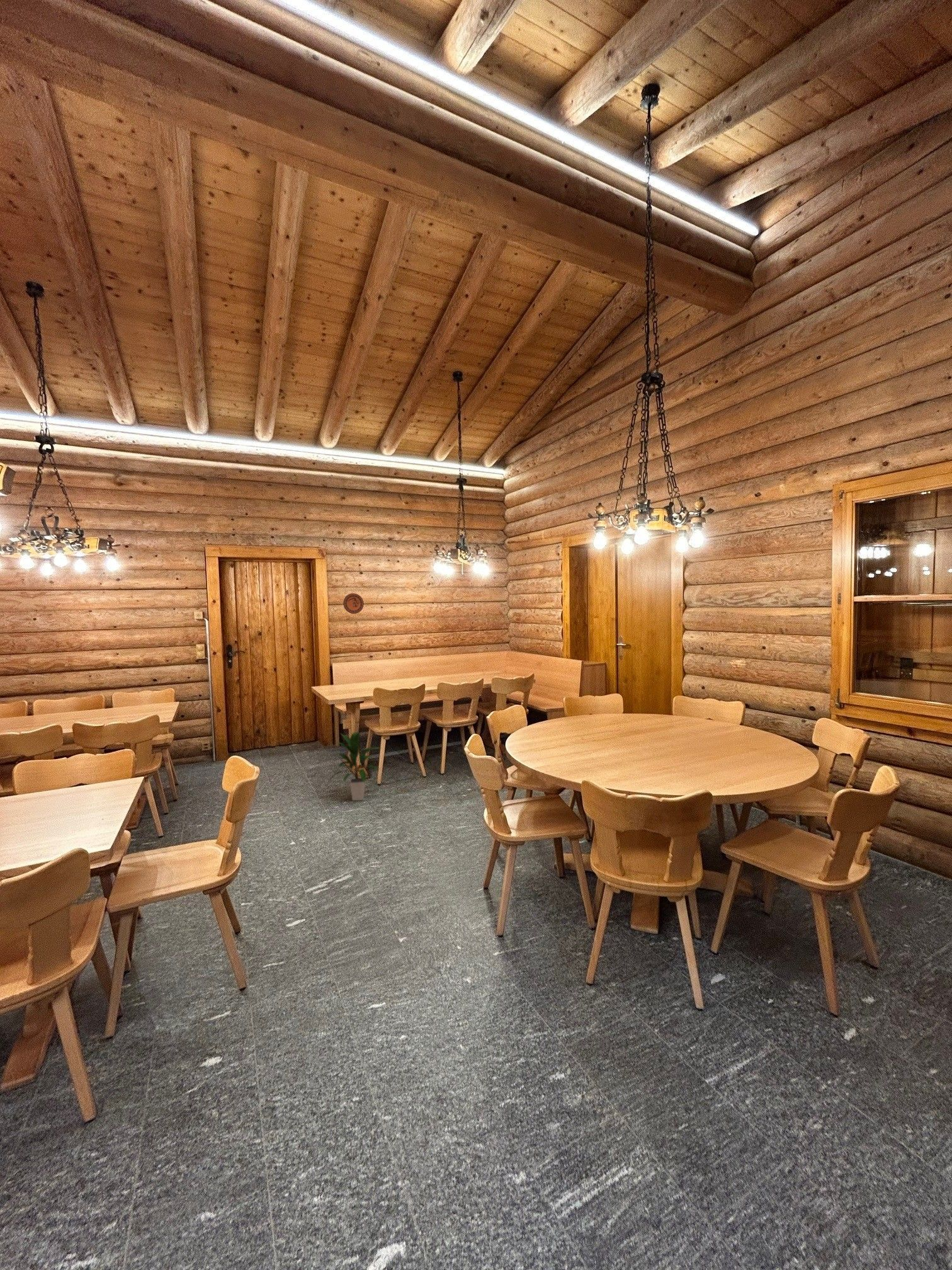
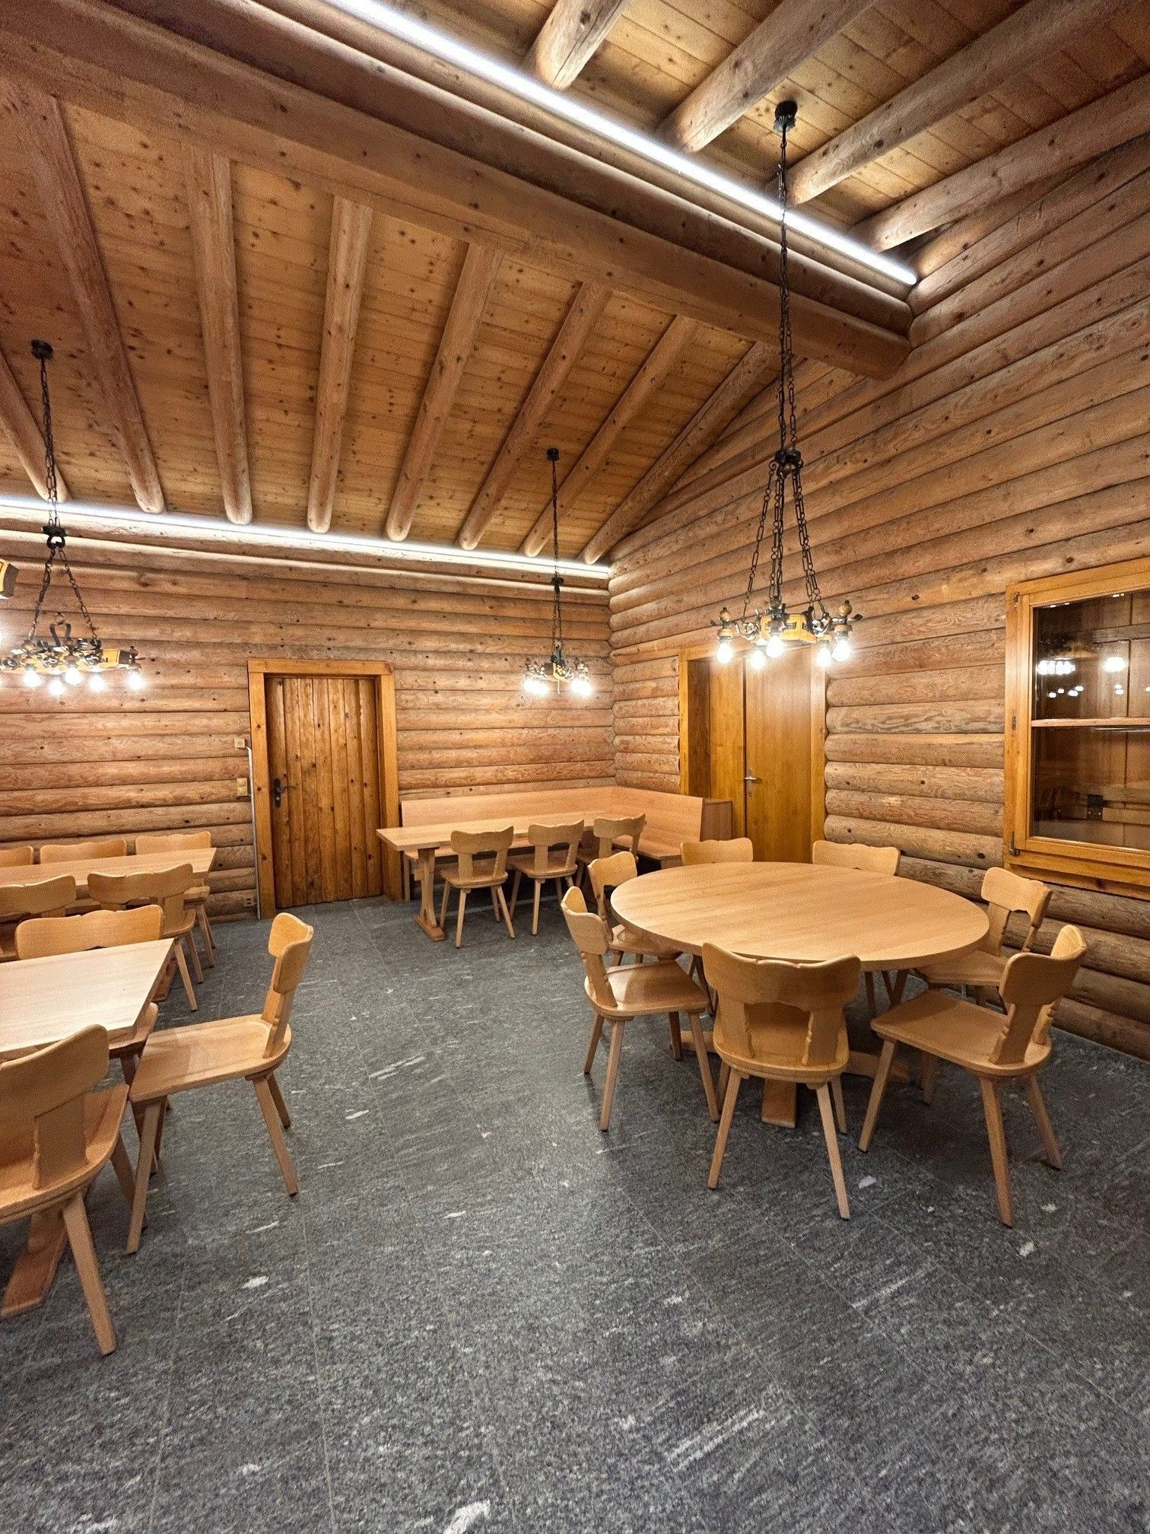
- decorative plate (353, 604)
- indoor plant (354, 764)
